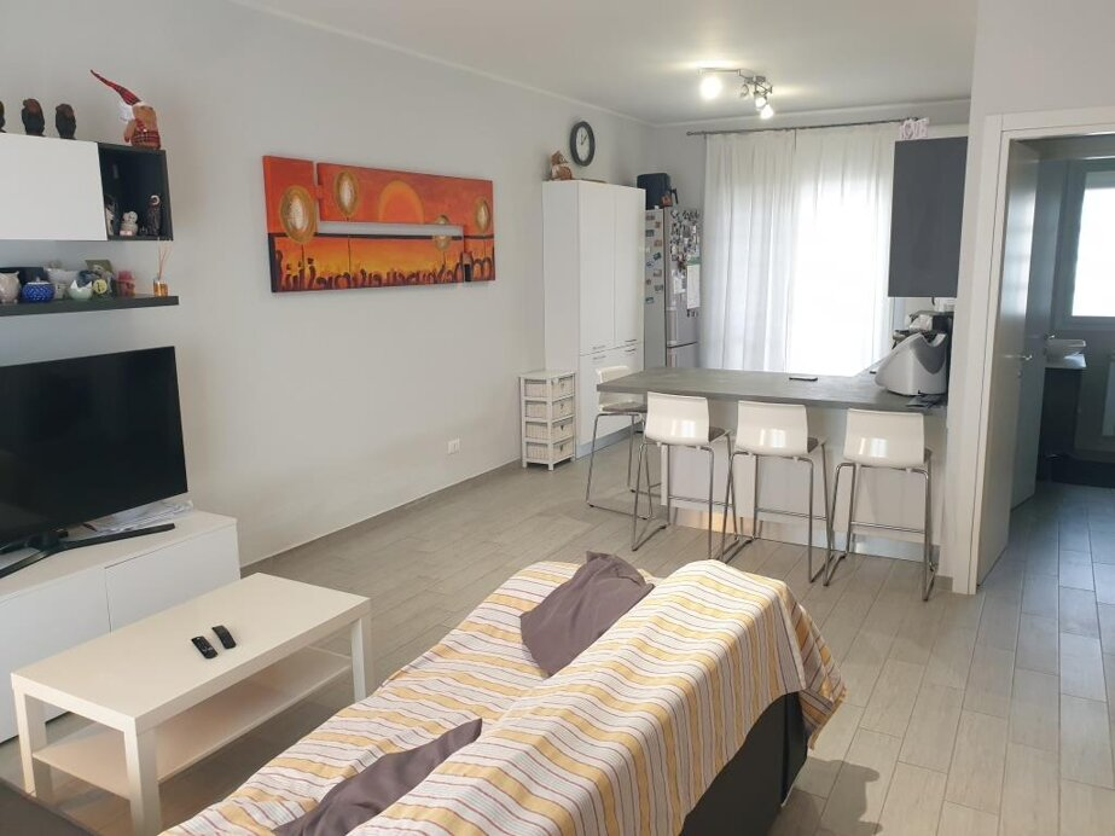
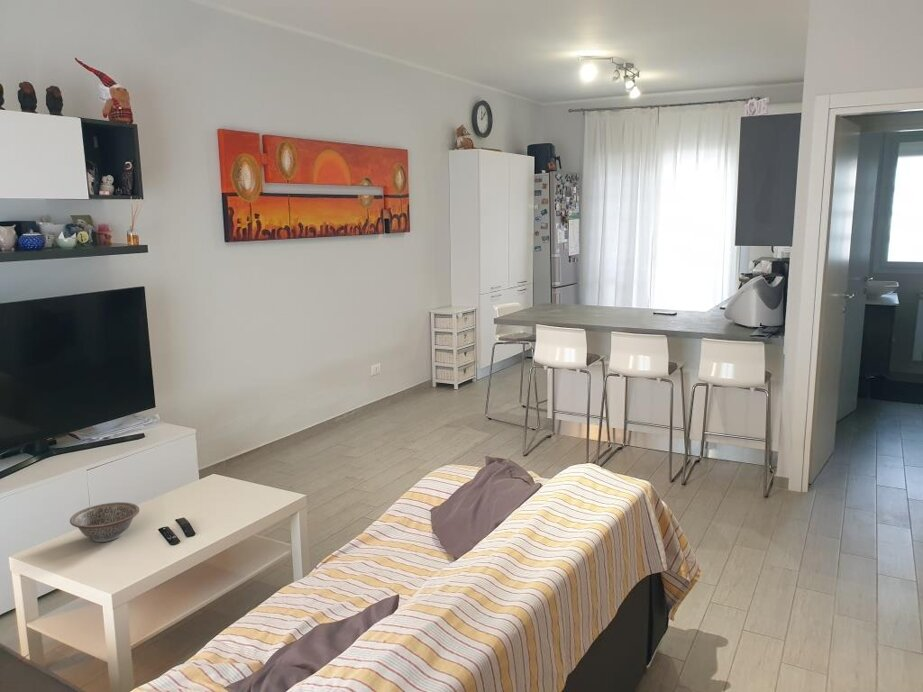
+ decorative bowl (106, 525)
